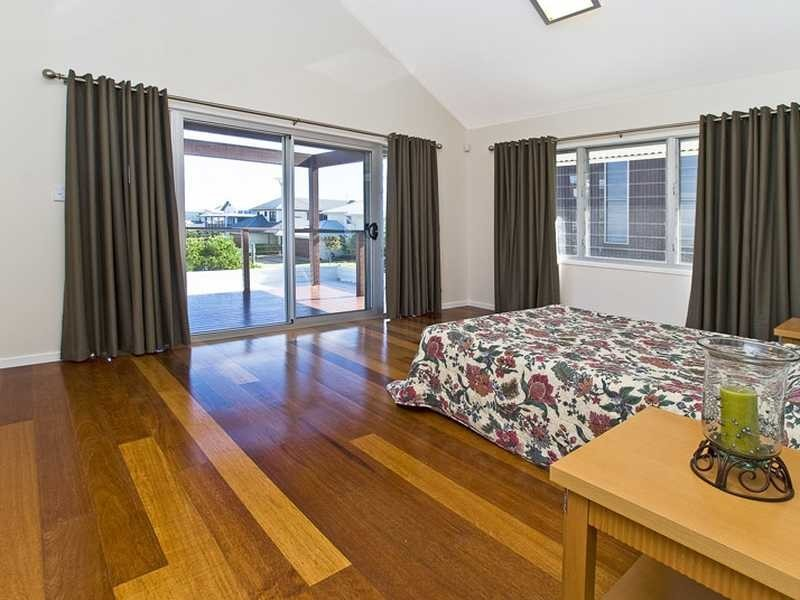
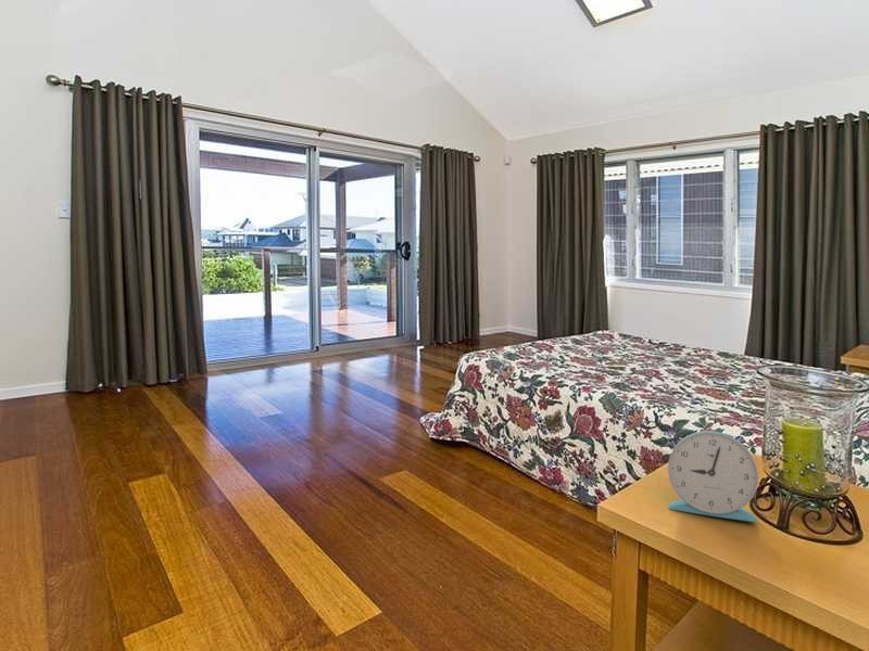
+ alarm clock (711, 469)
